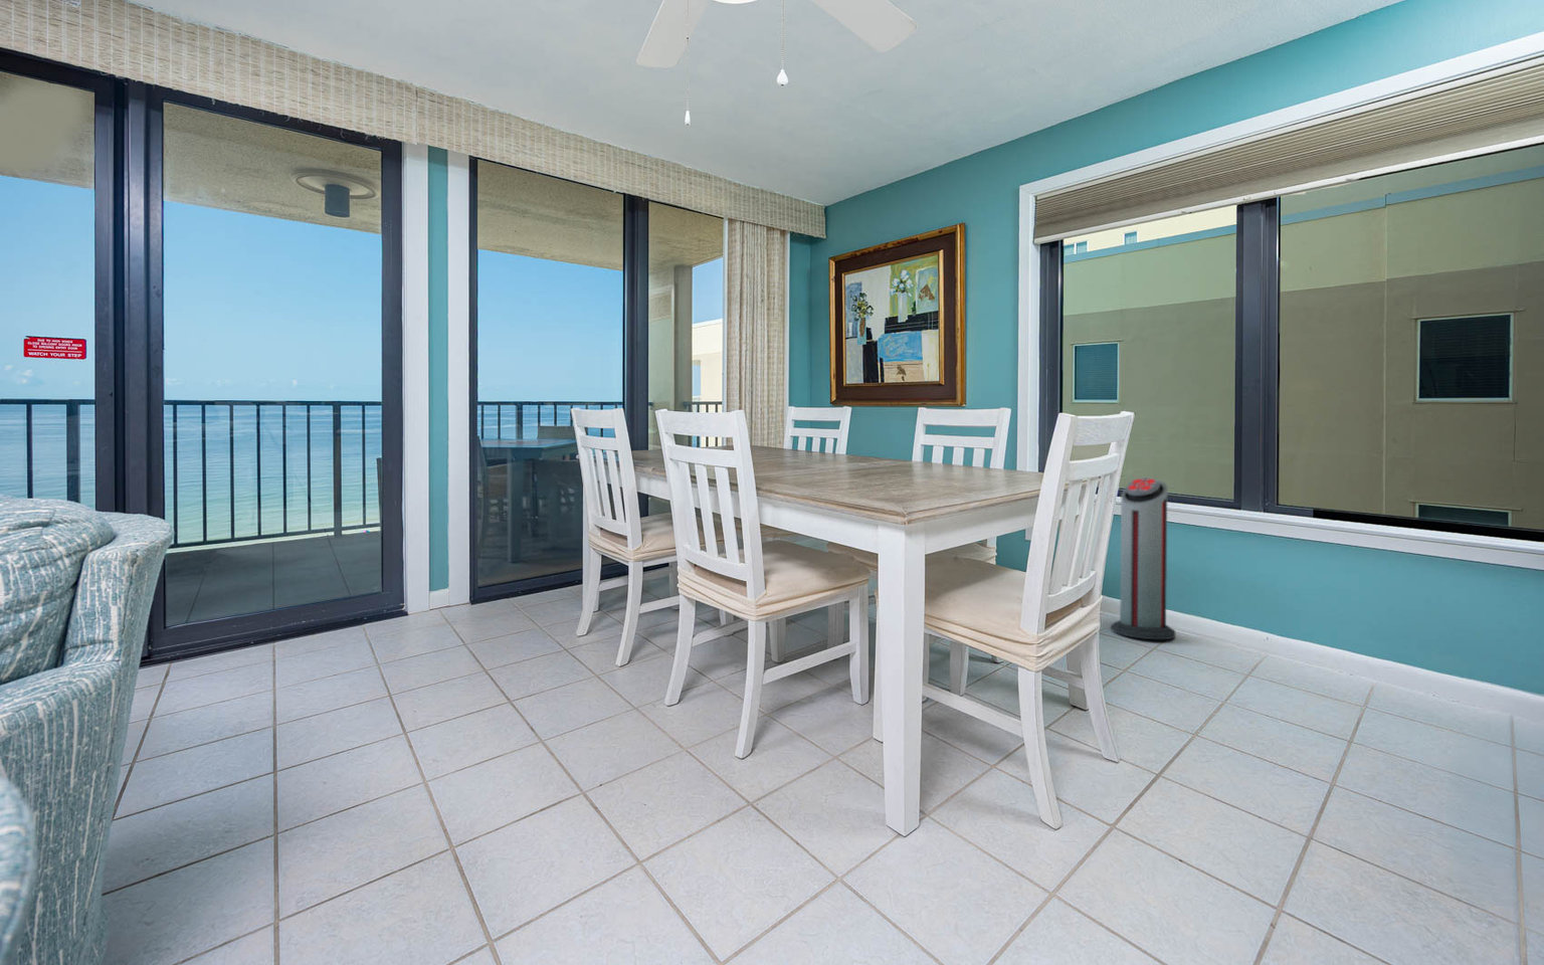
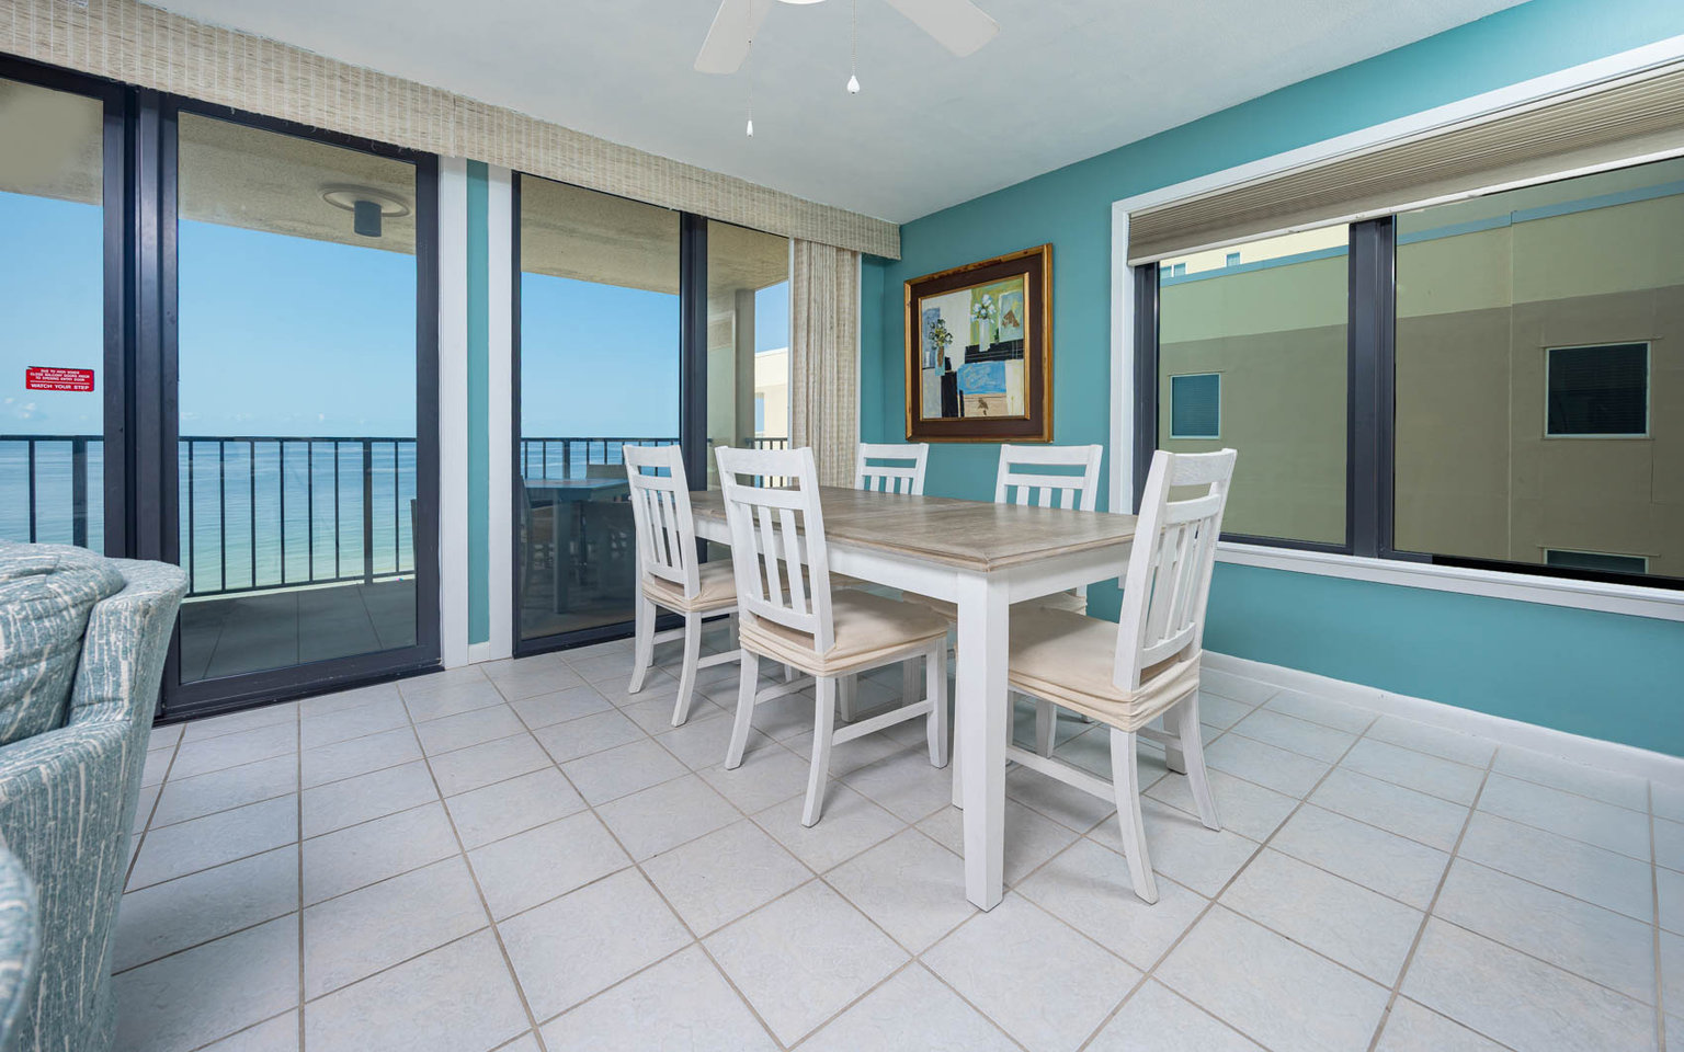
- air purifier (1143, 555)
